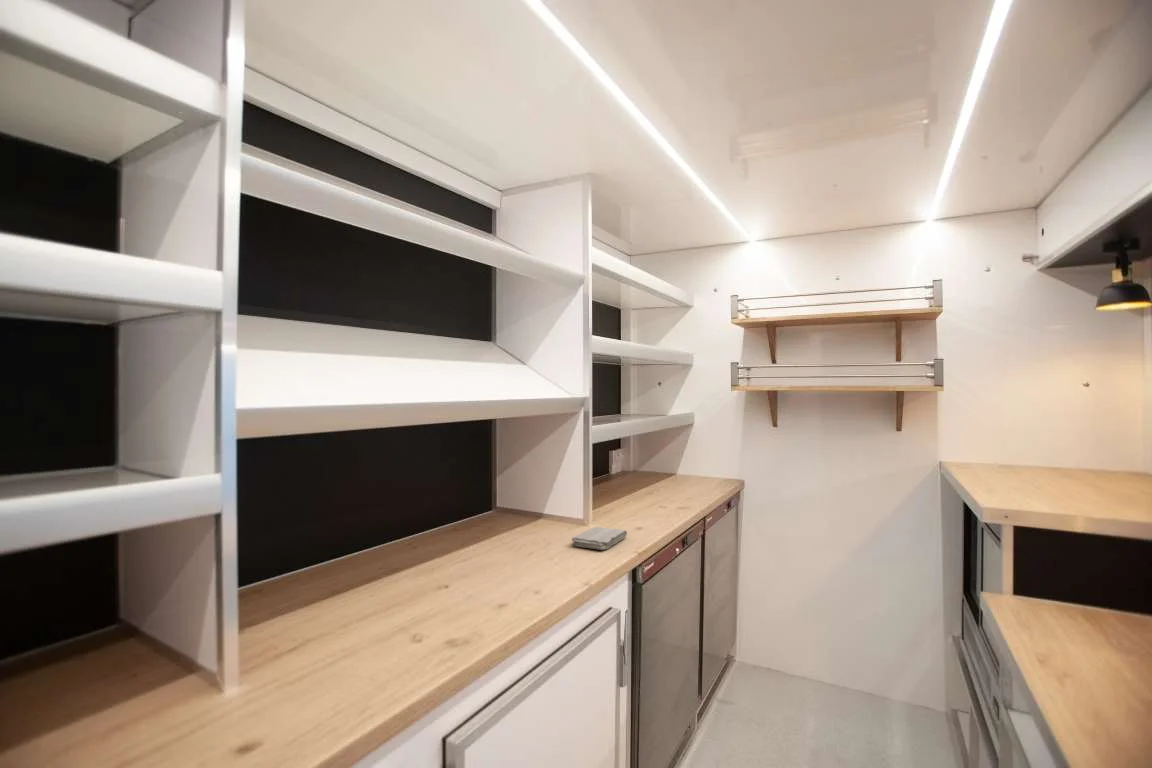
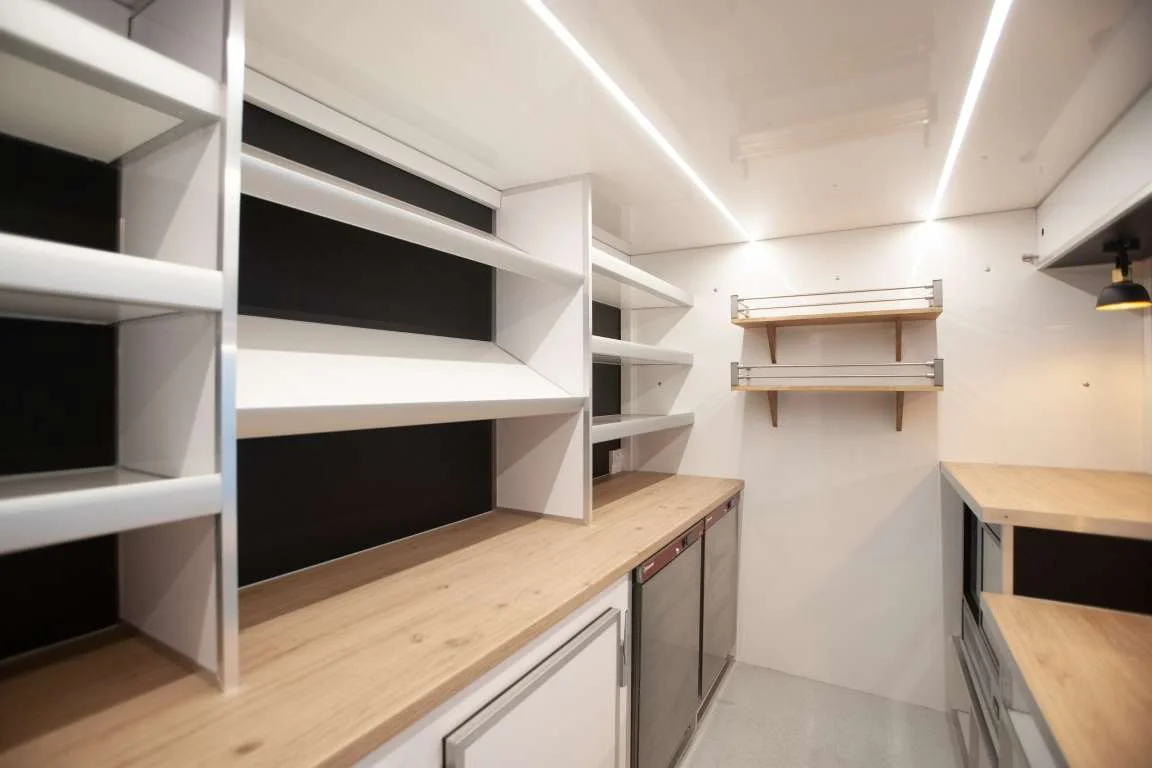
- washcloth (599, 536)
